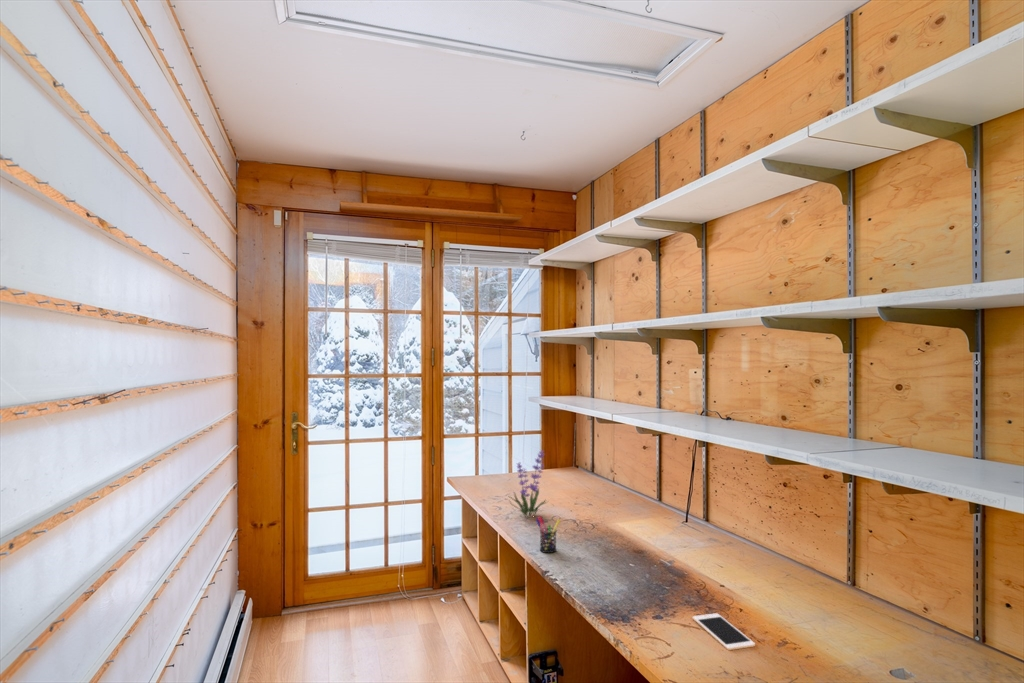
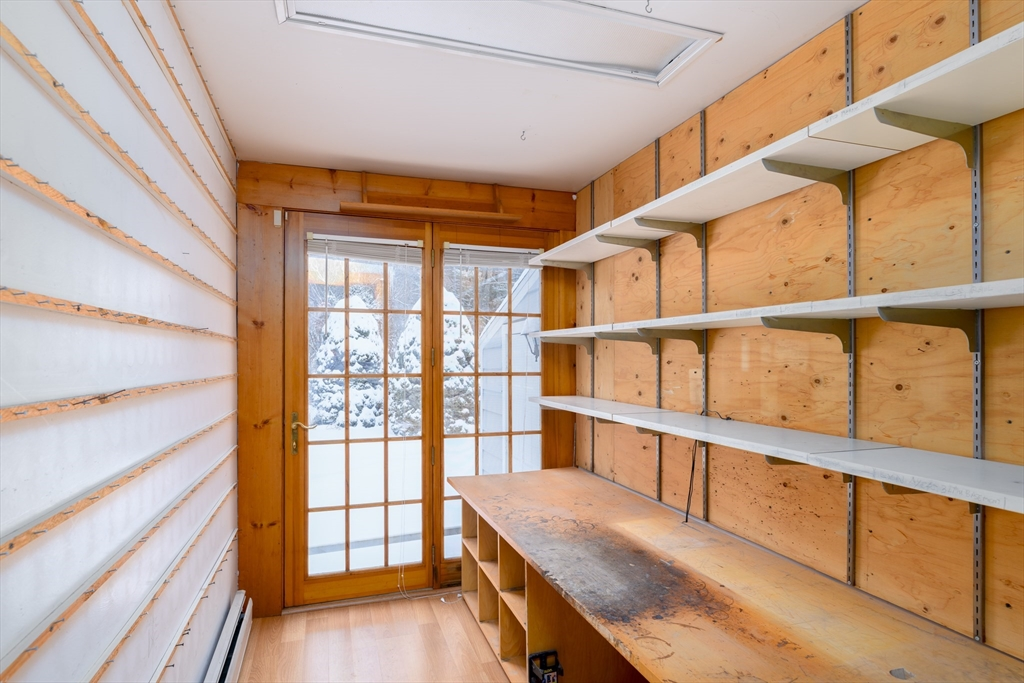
- pen holder (547, 533)
- plant (528, 480)
- cell phone (722, 630)
